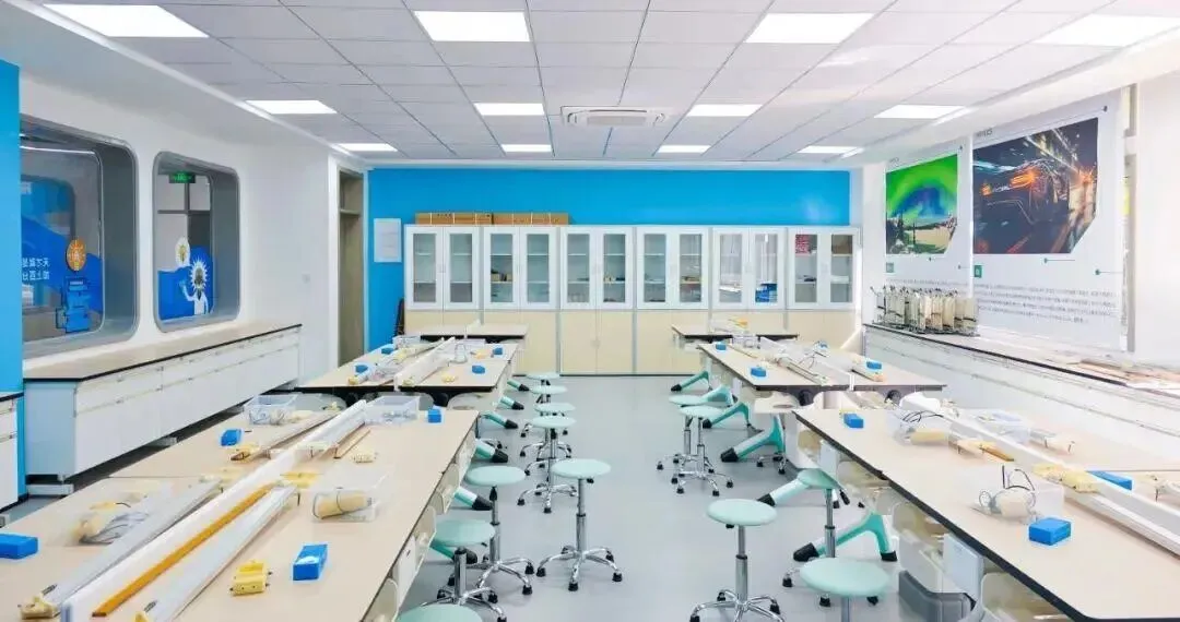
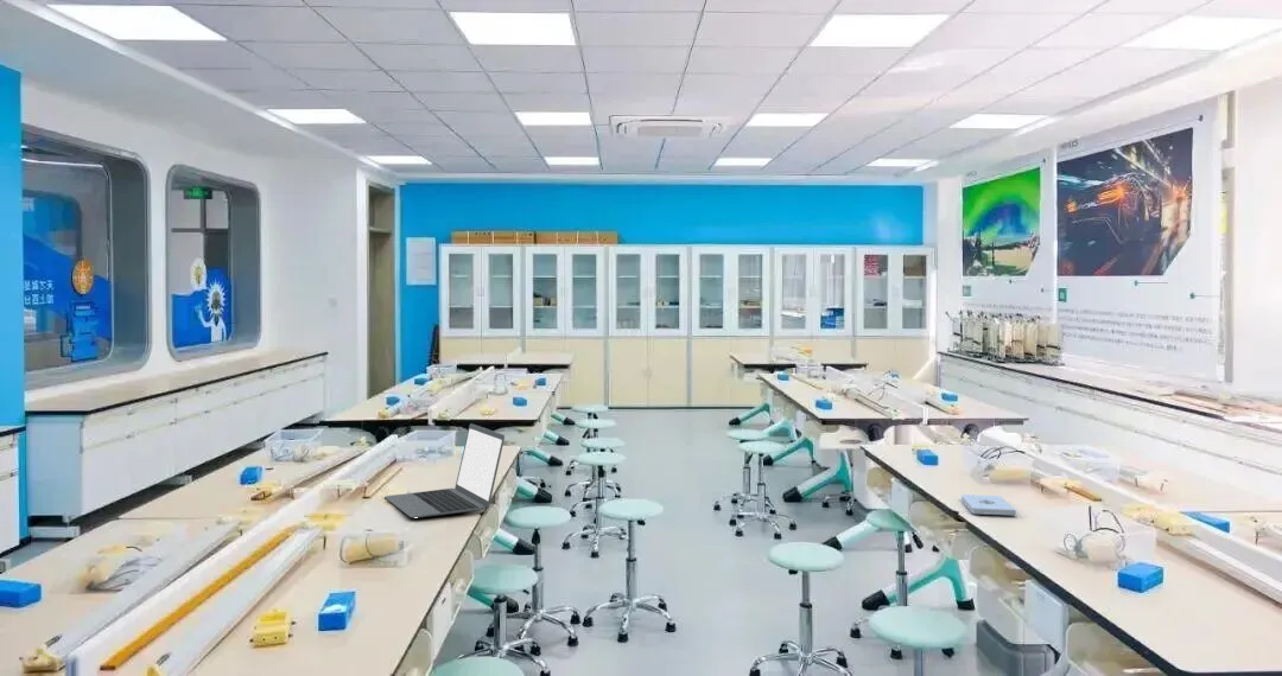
+ notepad (986, 504)
+ laptop (458, 472)
